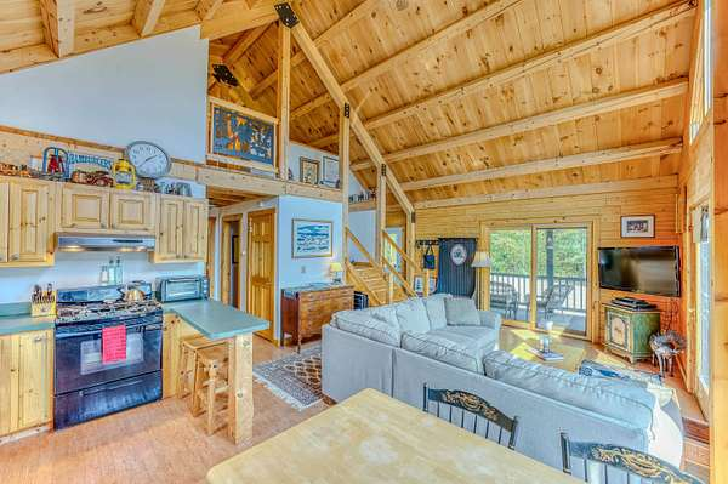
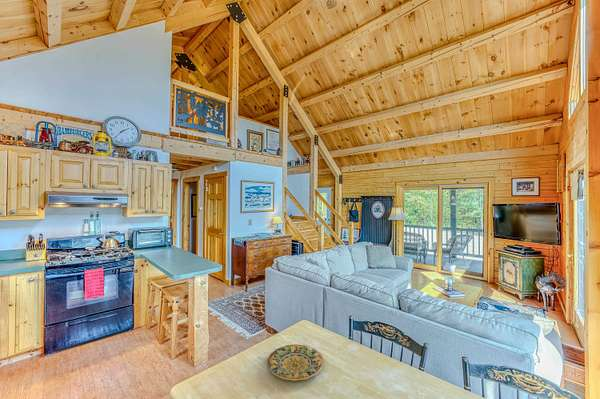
+ plate (295, 363)
